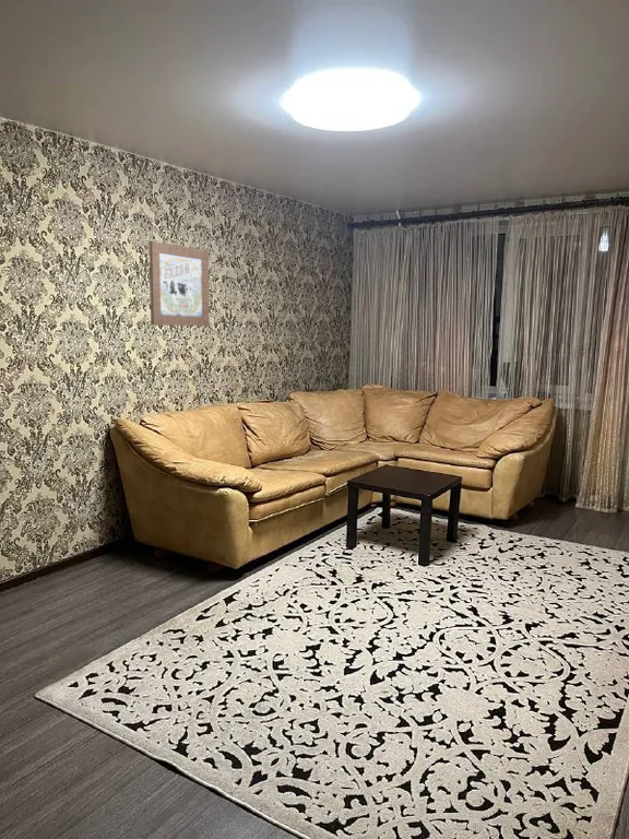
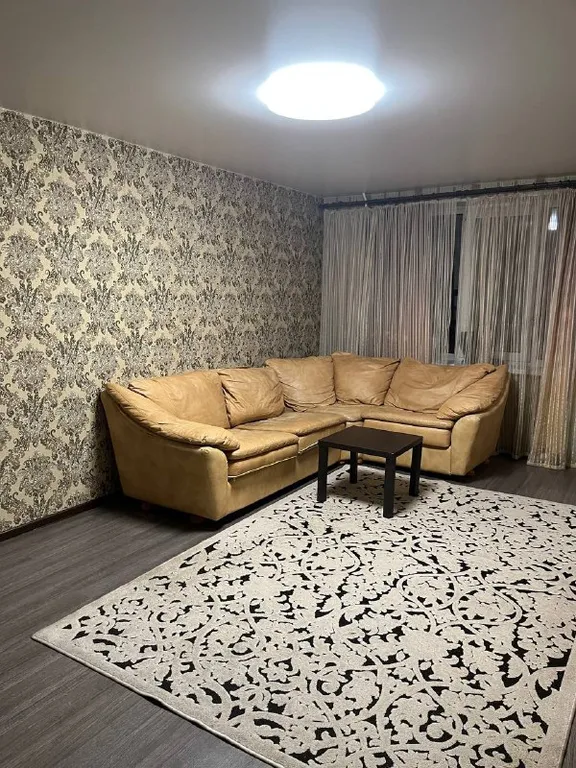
- wall art (180, 286)
